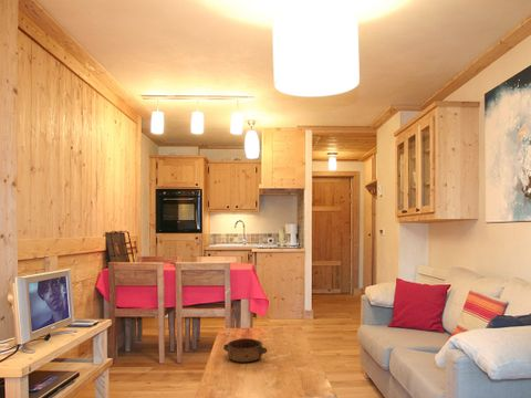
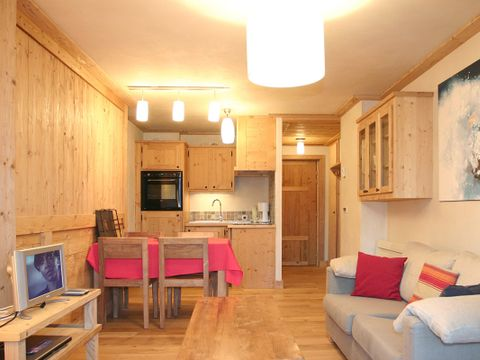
- bowl (244, 350)
